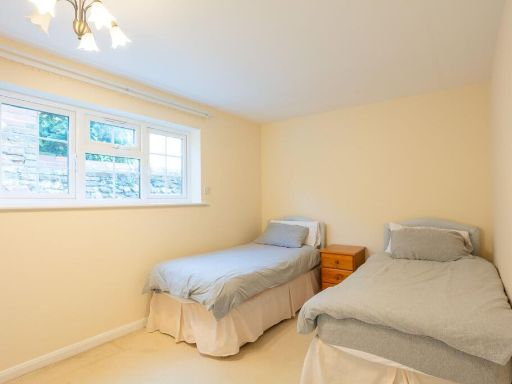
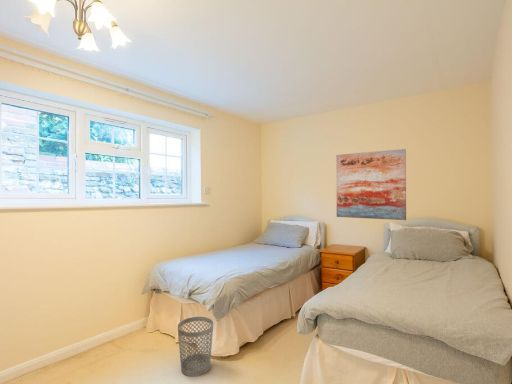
+ wastebasket (195, 345)
+ wall art (368, 185)
